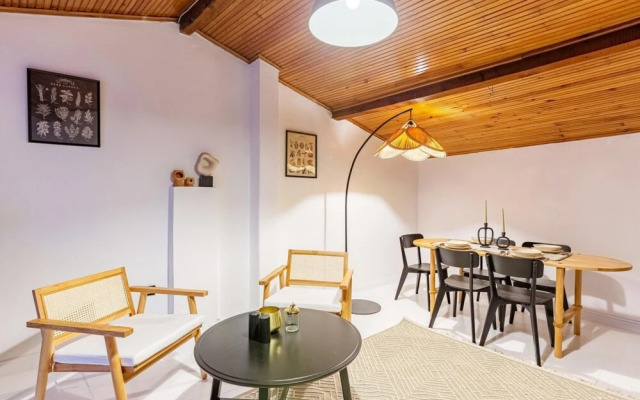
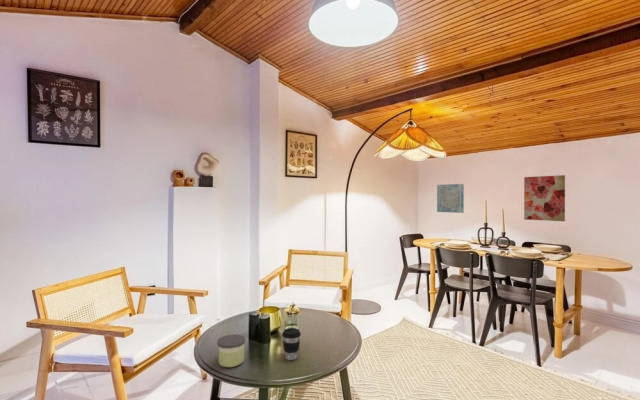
+ wall art (543, 198)
+ wall art (450, 198)
+ candle (231, 350)
+ coffee cup (291, 344)
